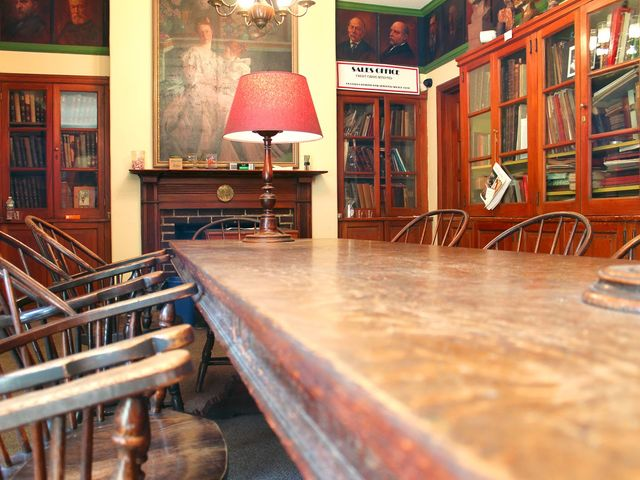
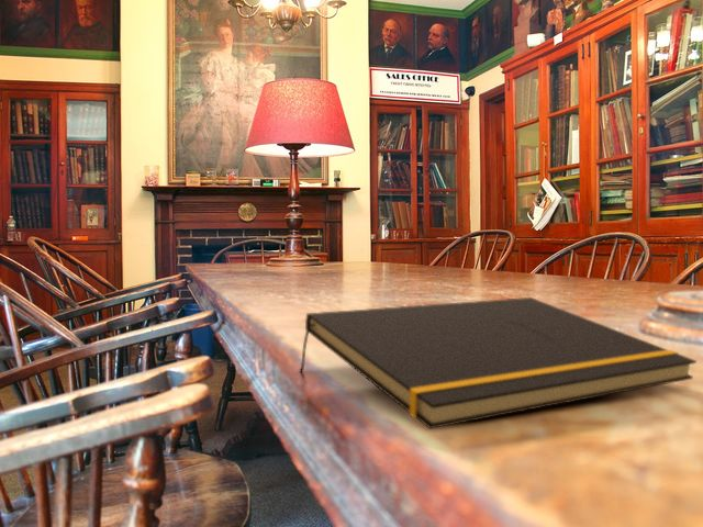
+ notepad (493, 345)
